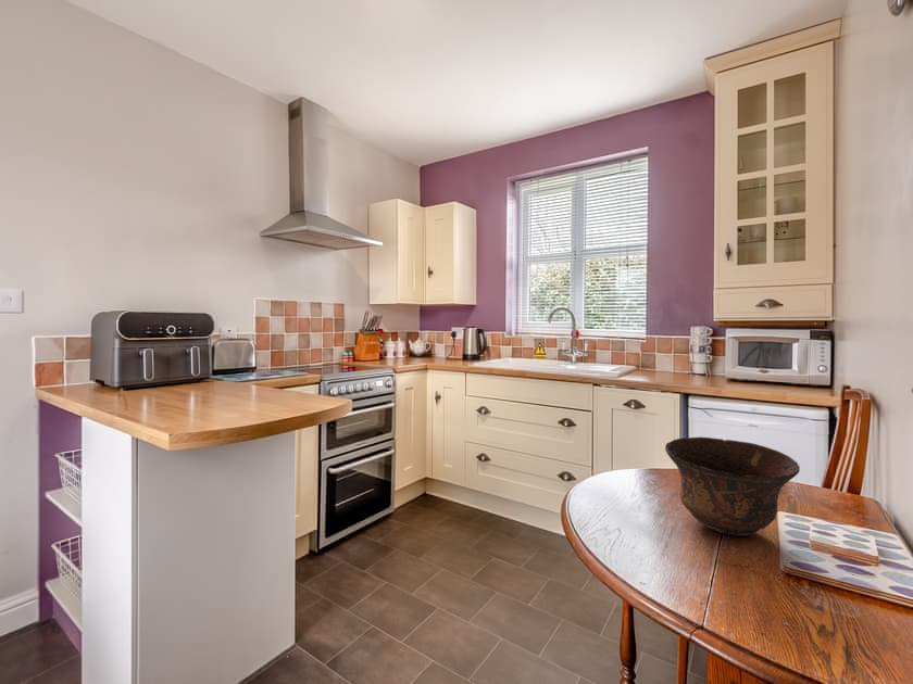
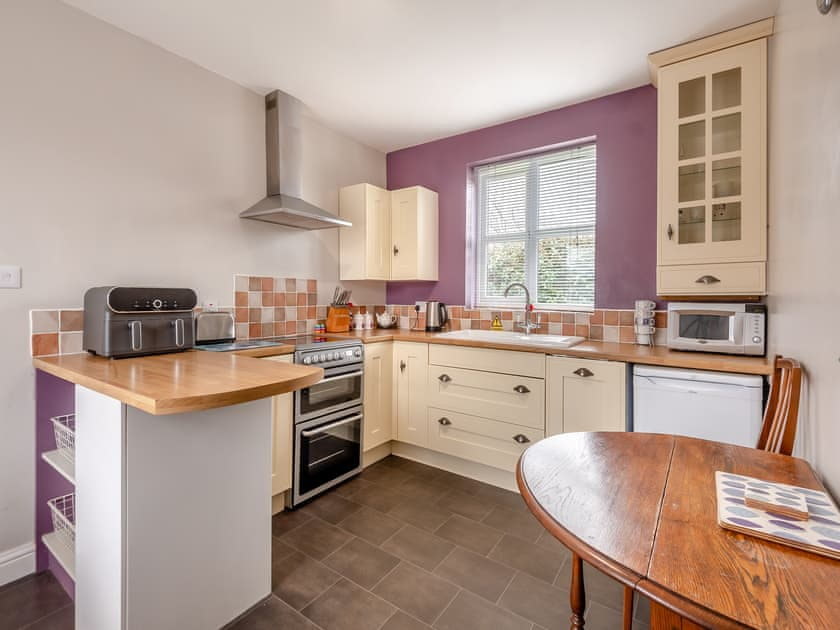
- bowl (726, 489)
